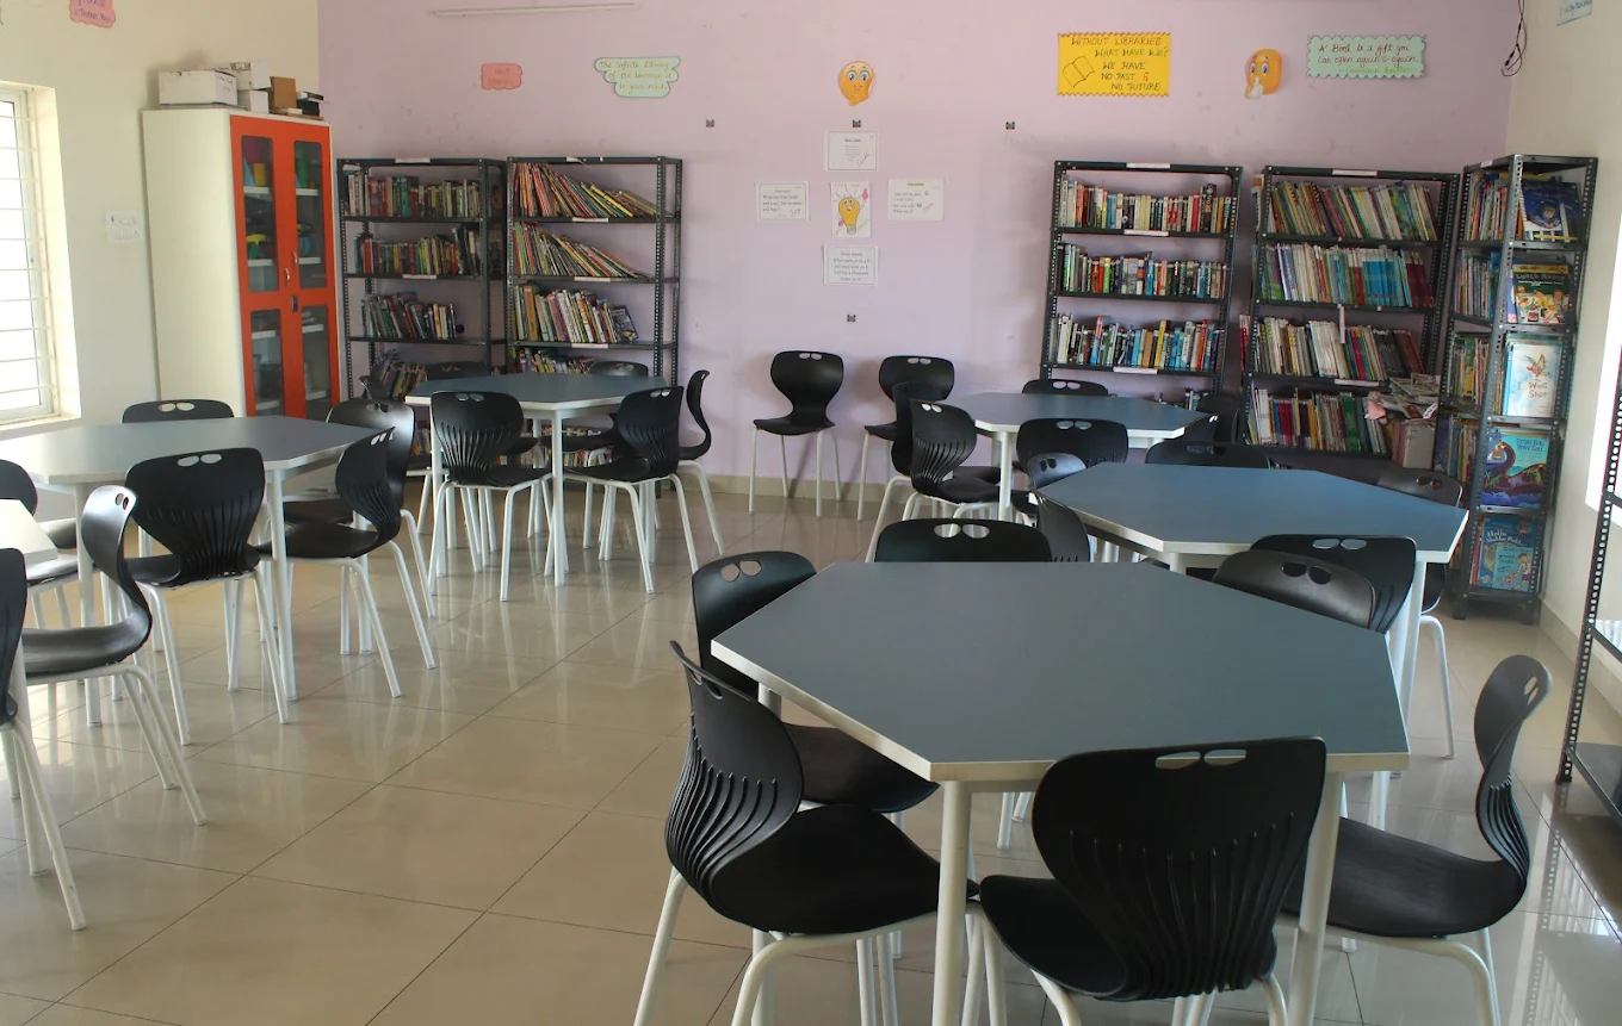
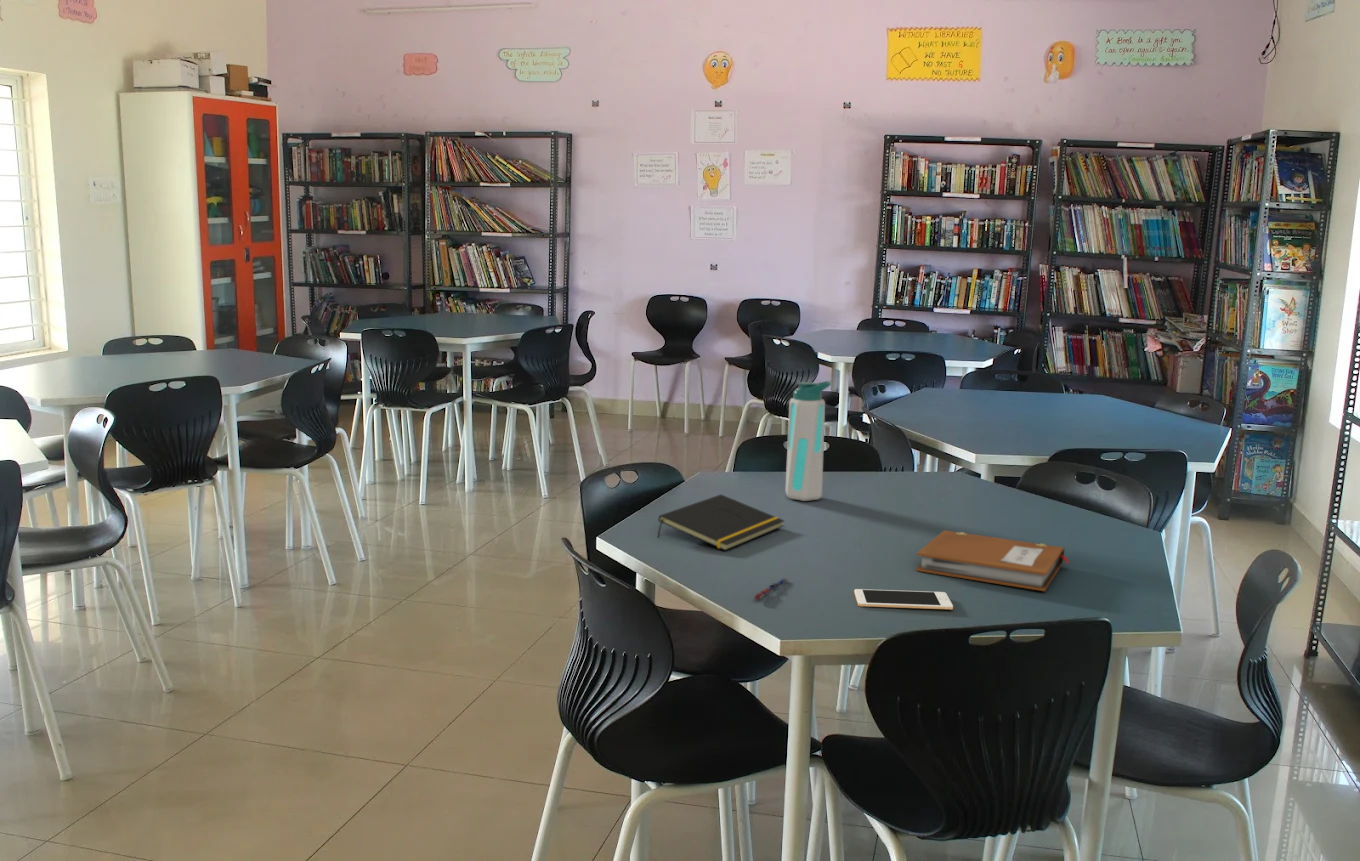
+ water bottle (808, 439)
+ cell phone (902, 599)
+ notebook (995, 558)
+ notepad (722, 520)
+ pen (771, 587)
